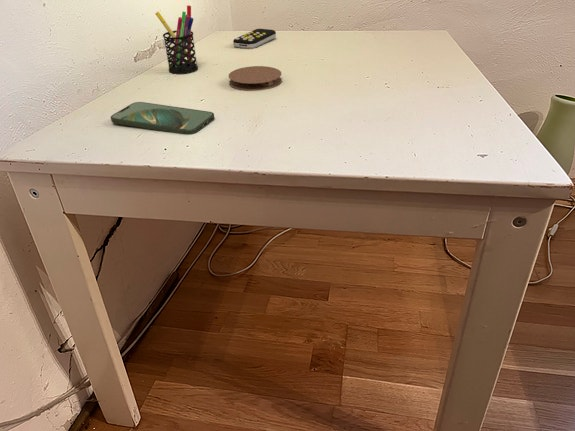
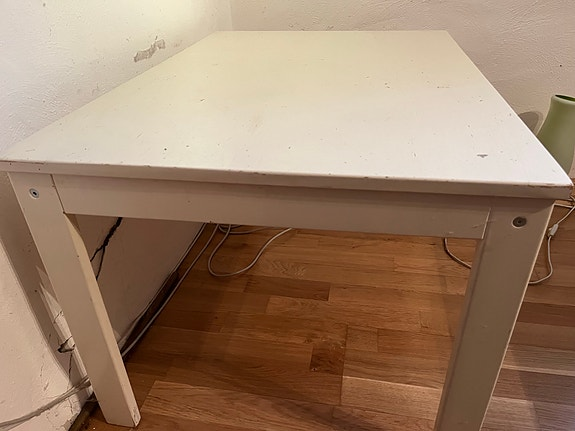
- coaster (255, 77)
- smartphone (162, 117)
- pen holder (181, 37)
- remote control (255, 38)
